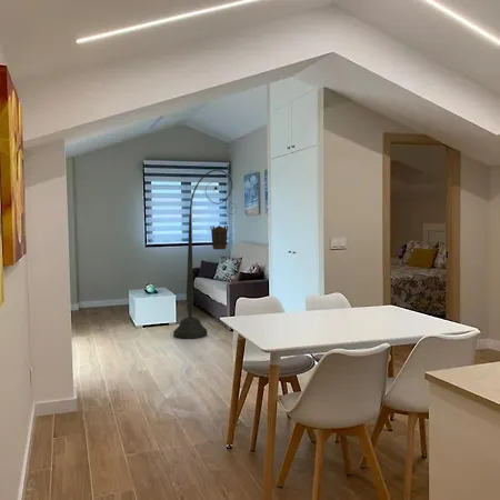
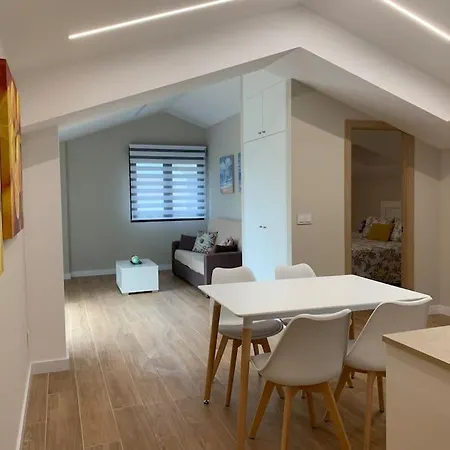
- floor lamp (213, 248)
